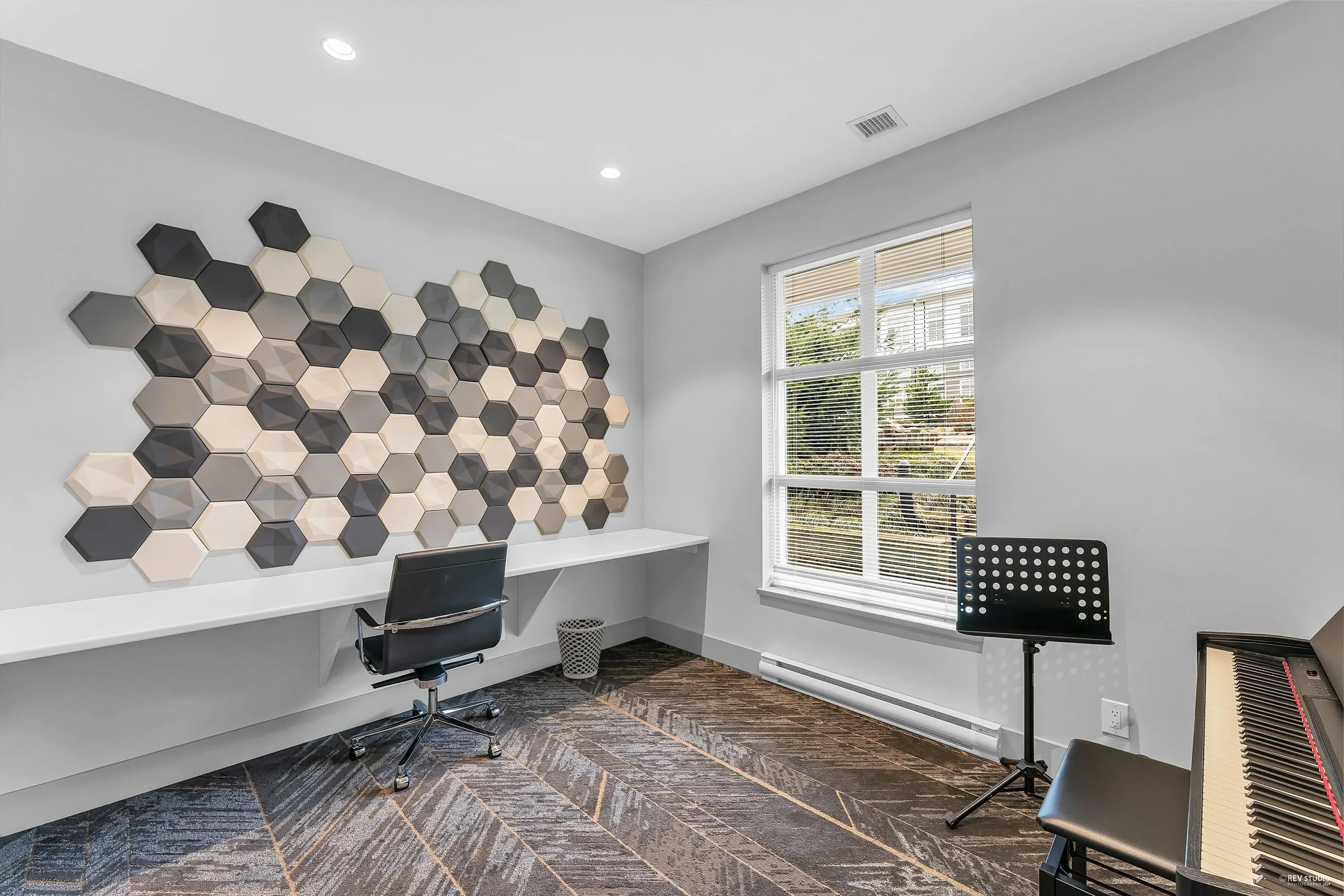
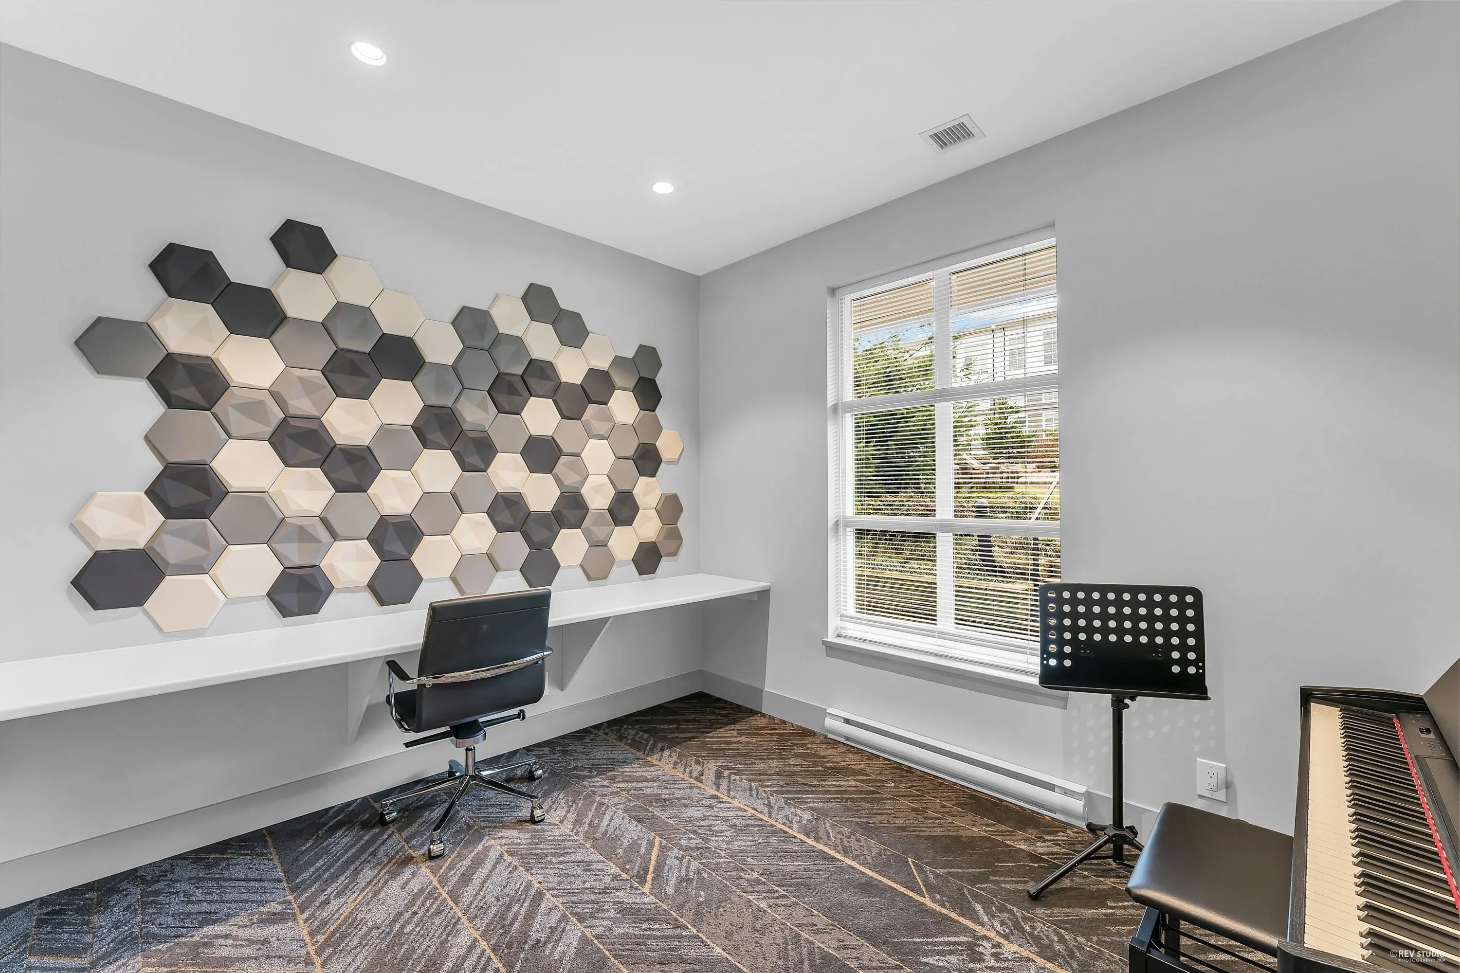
- wastebasket (581, 647)
